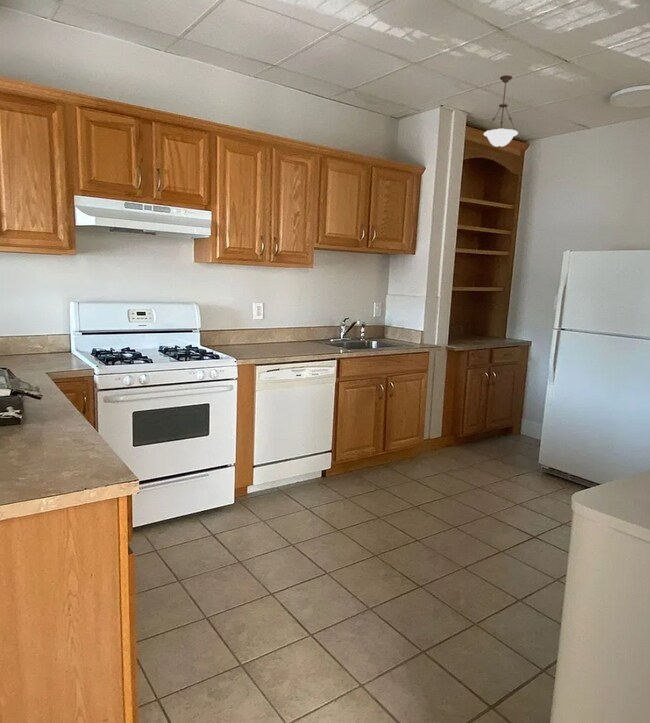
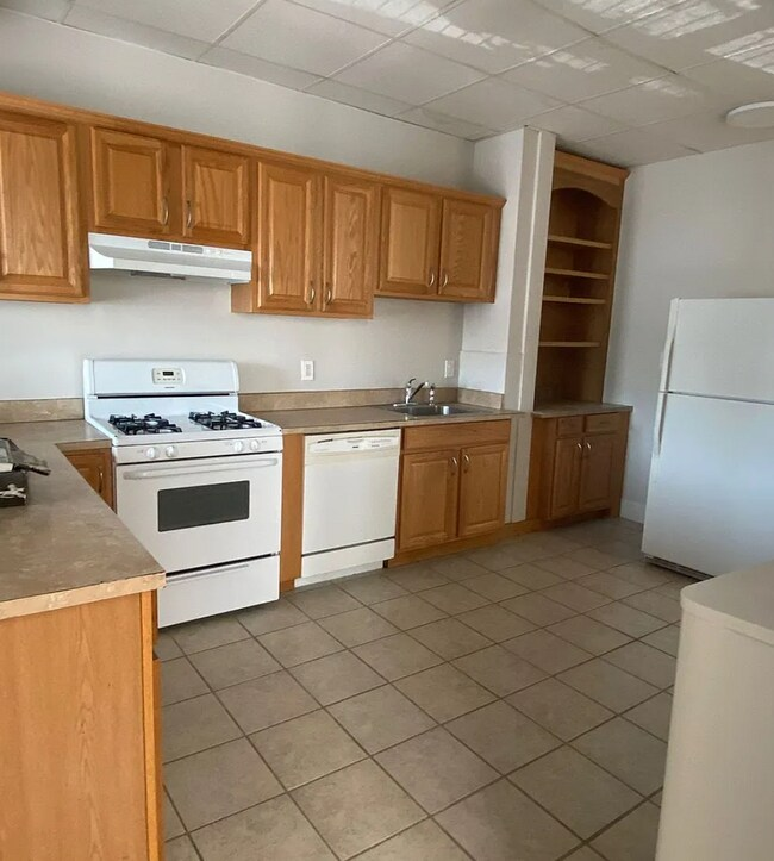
- pendant light (502, 112)
